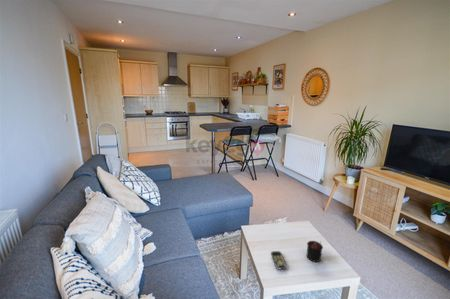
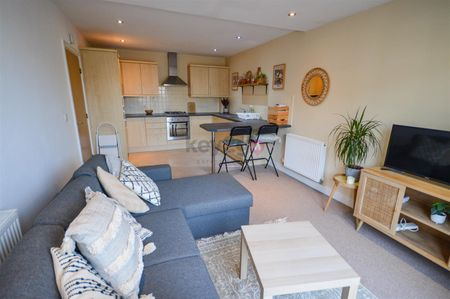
- candle (314, 248)
- remote control (278, 259)
